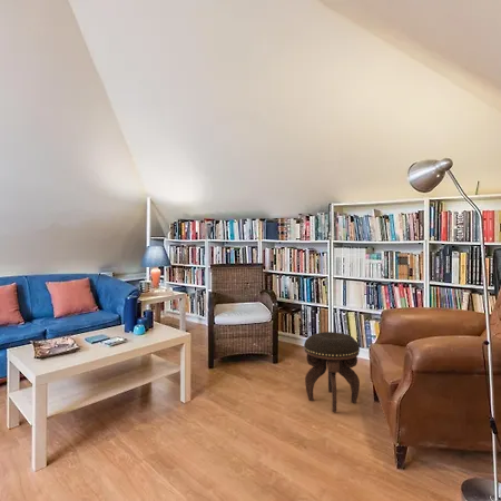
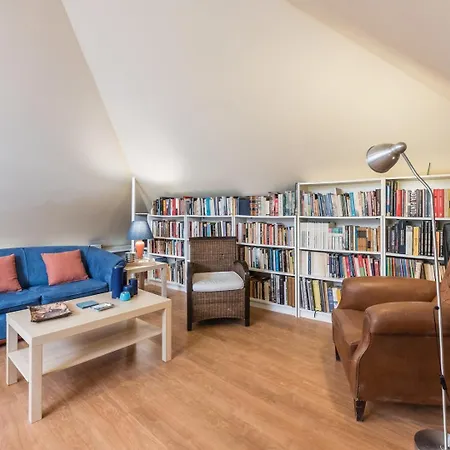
- footstool (331, 367)
